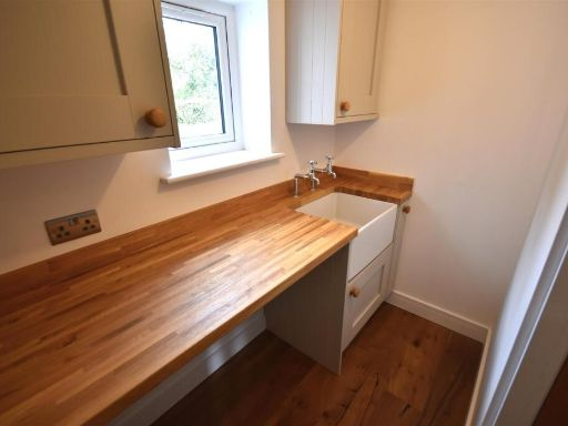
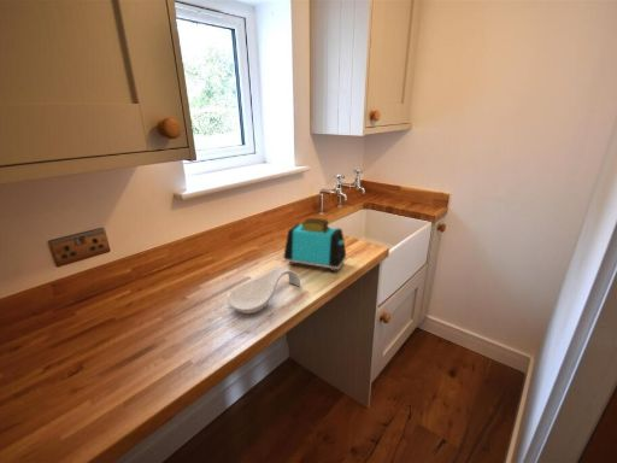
+ toaster (315, 242)
+ spoon rest (265, 287)
